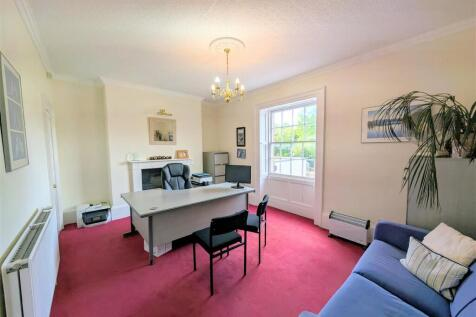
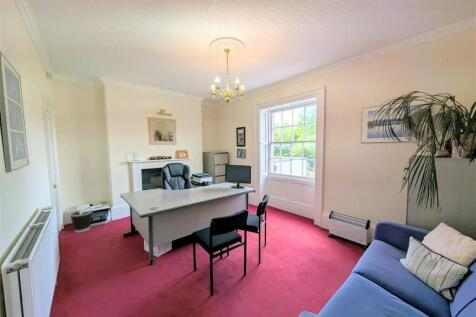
+ wastebasket (81, 220)
